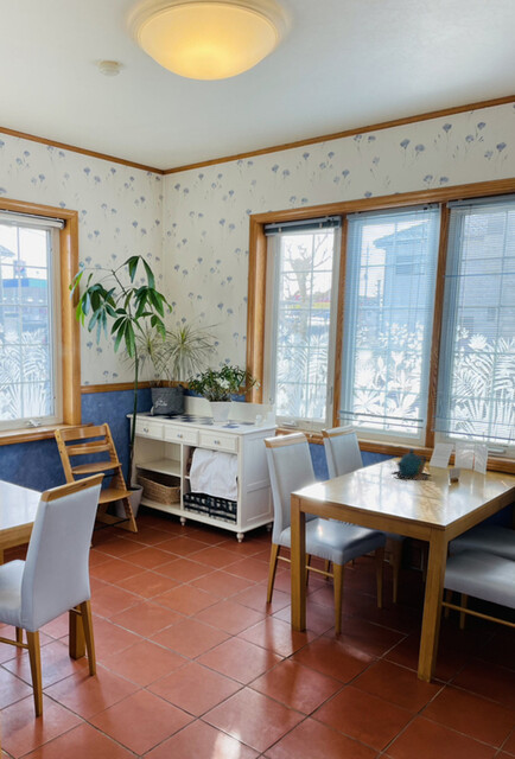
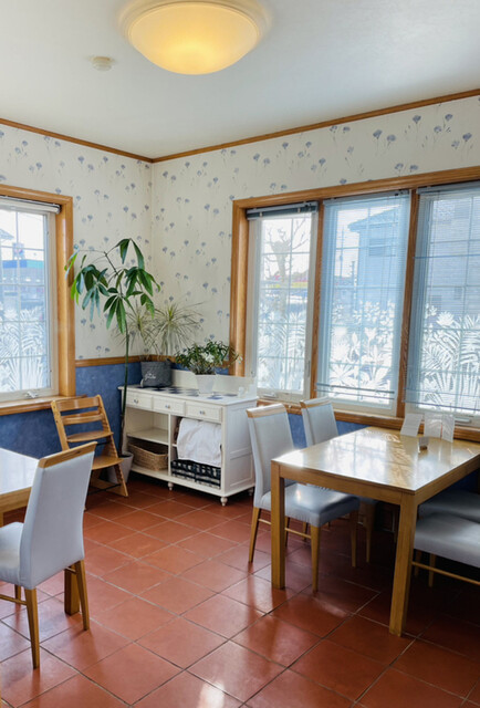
- teapot (413, 463)
